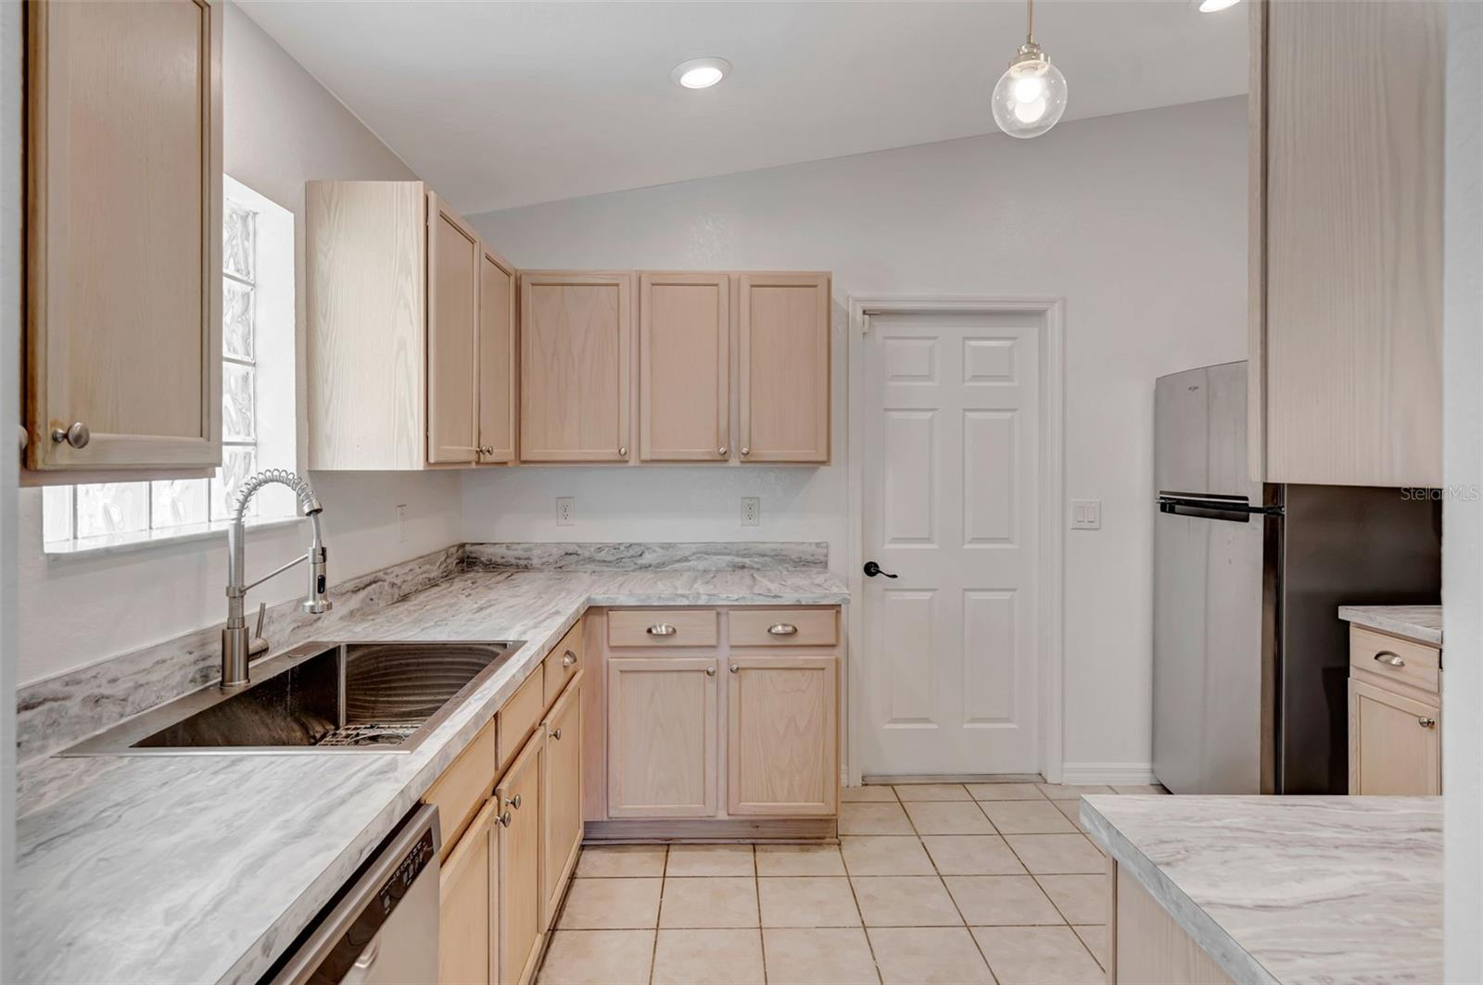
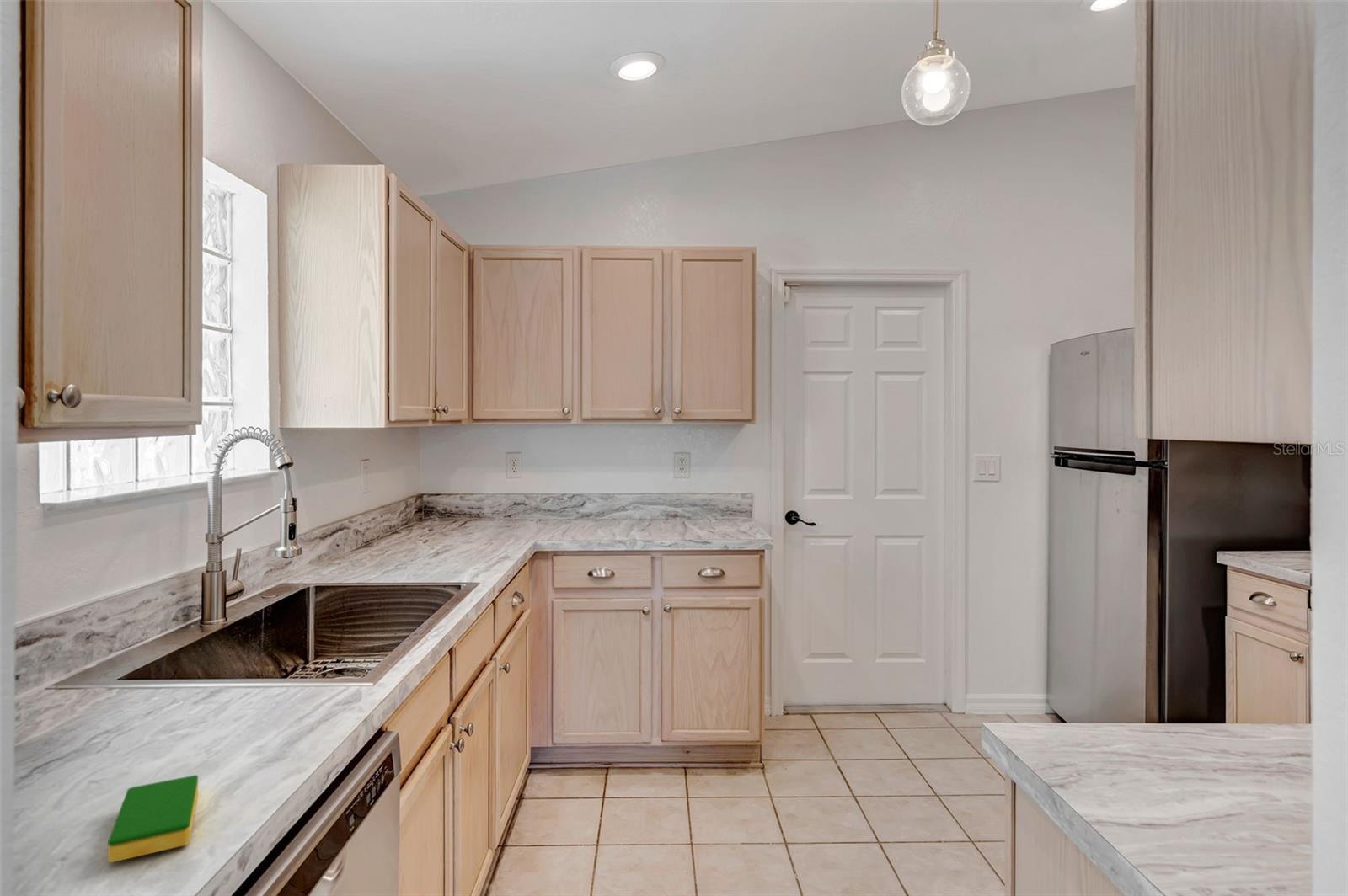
+ dish sponge (157, 814)
